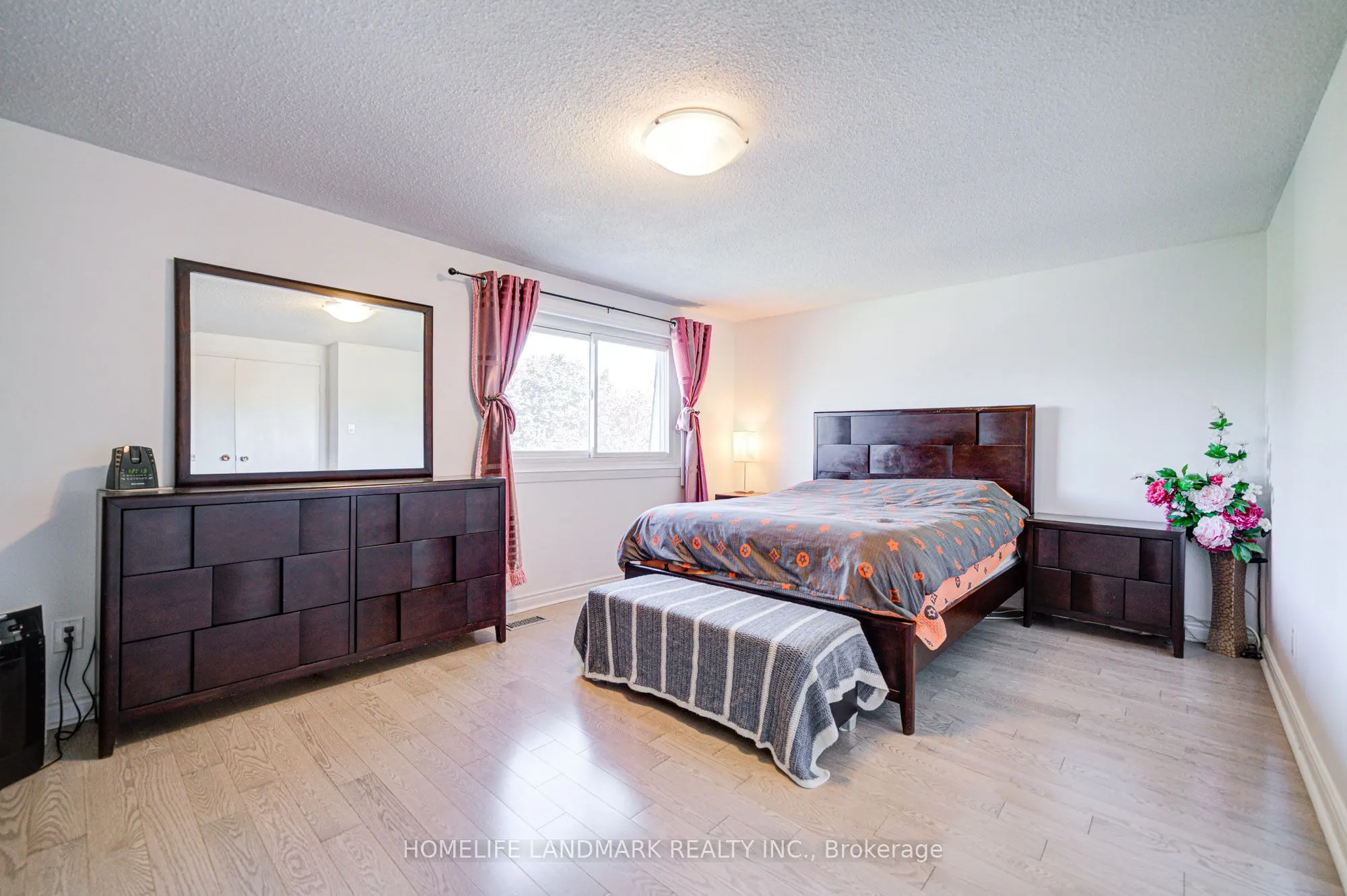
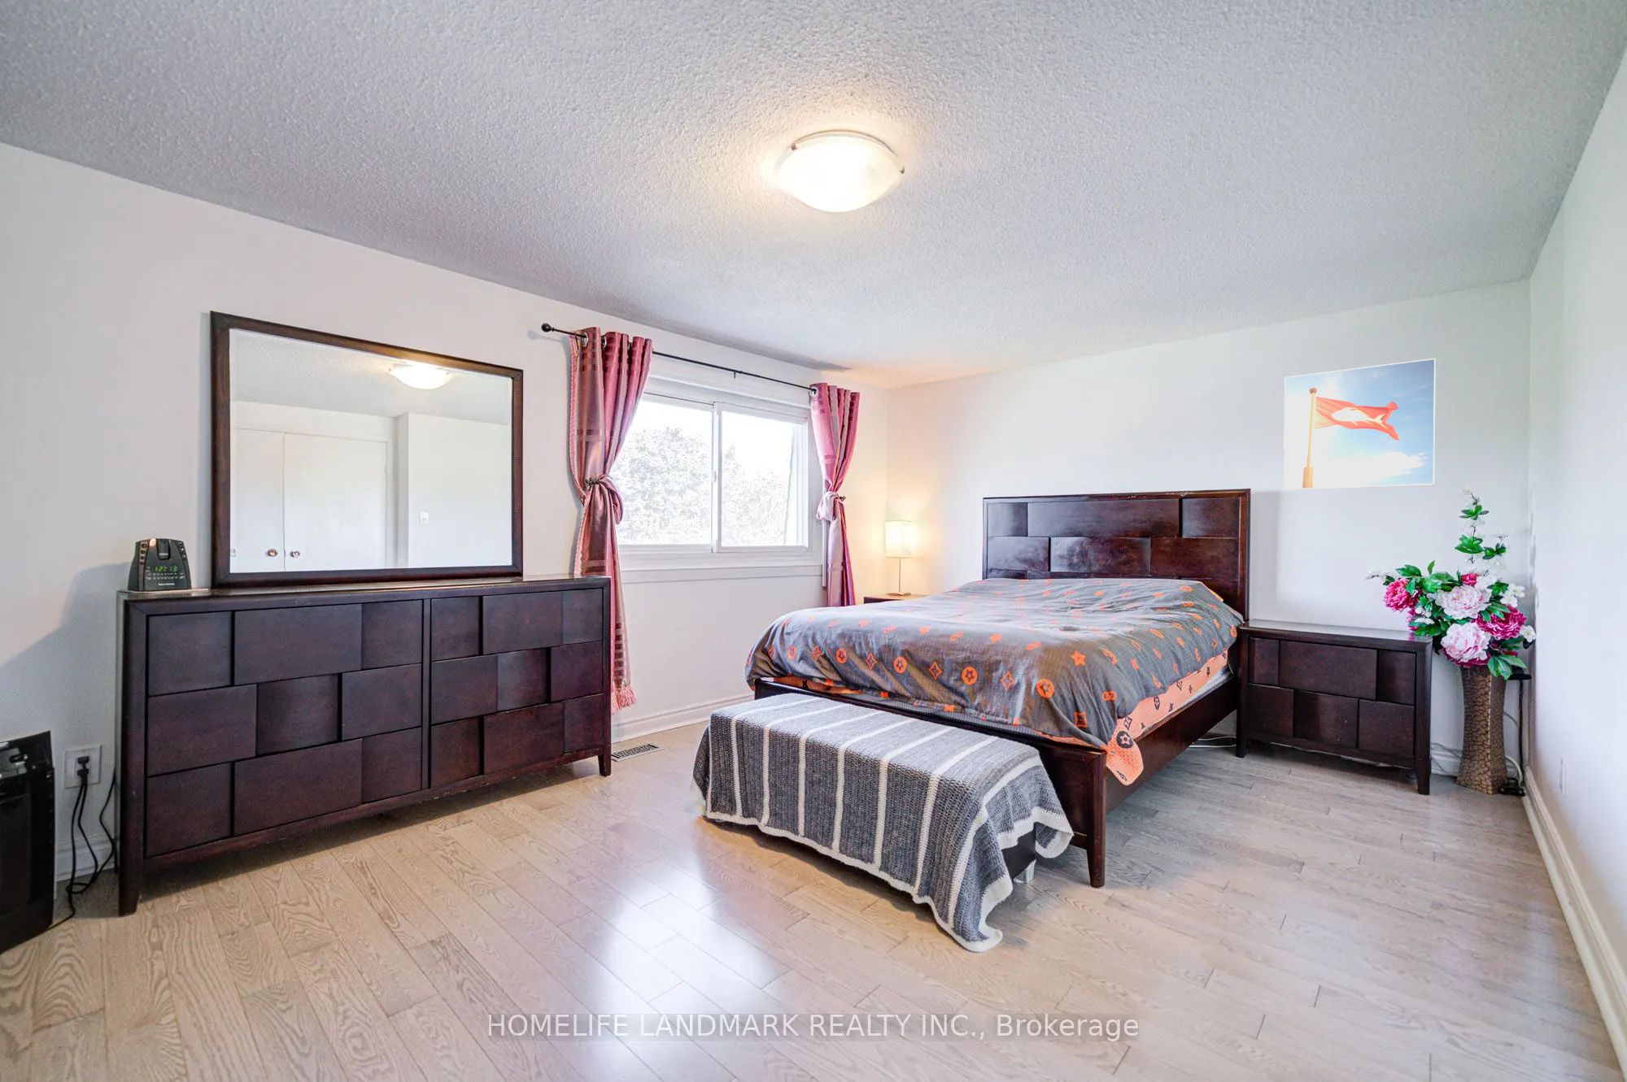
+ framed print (1355, 427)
